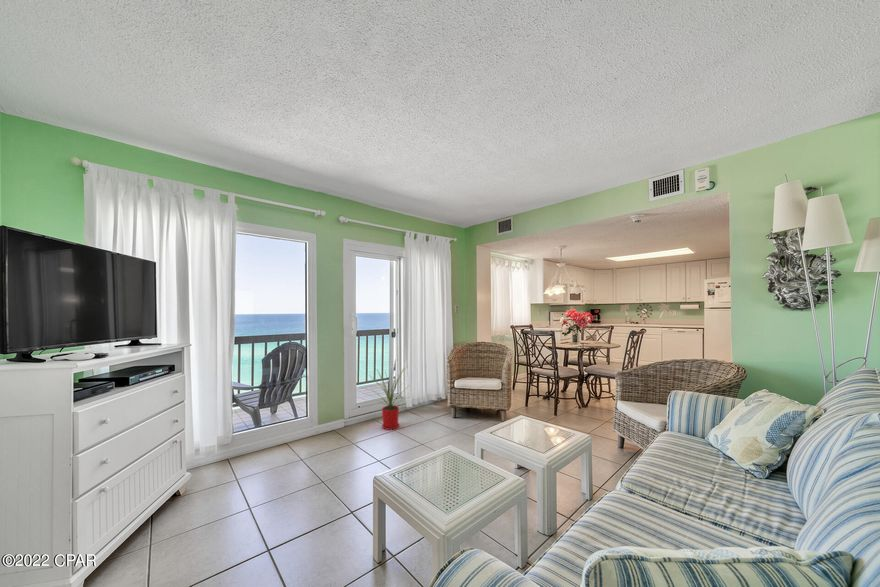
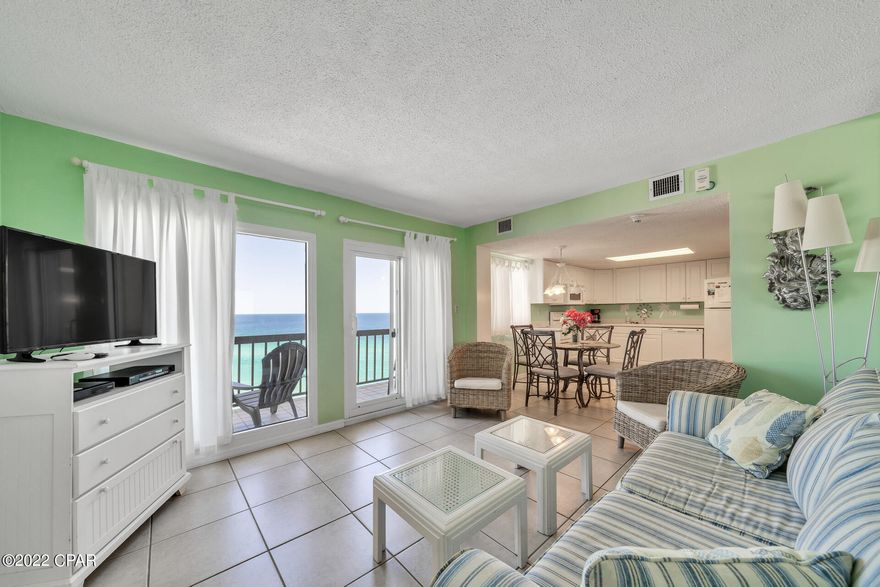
- house plant (389, 396)
